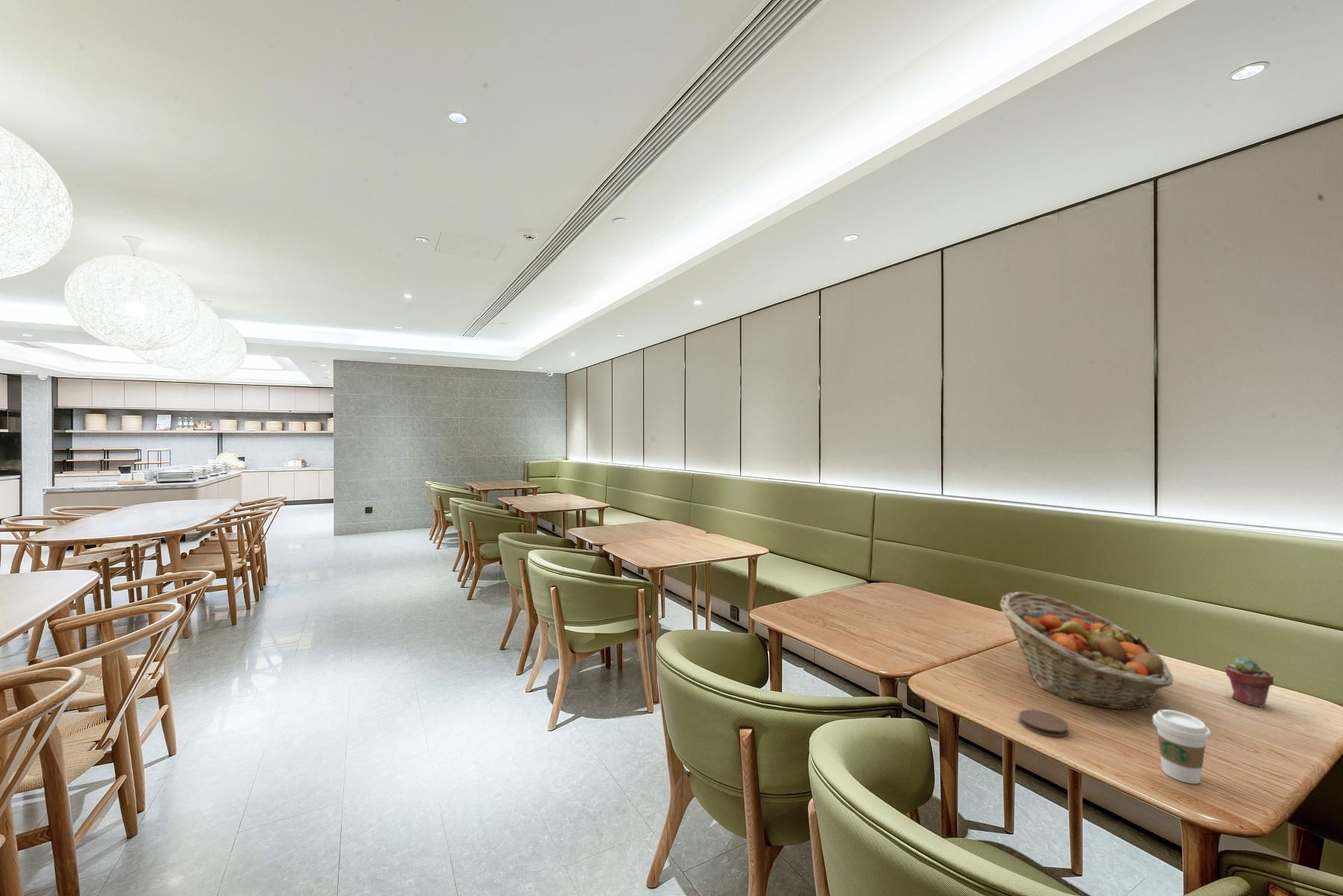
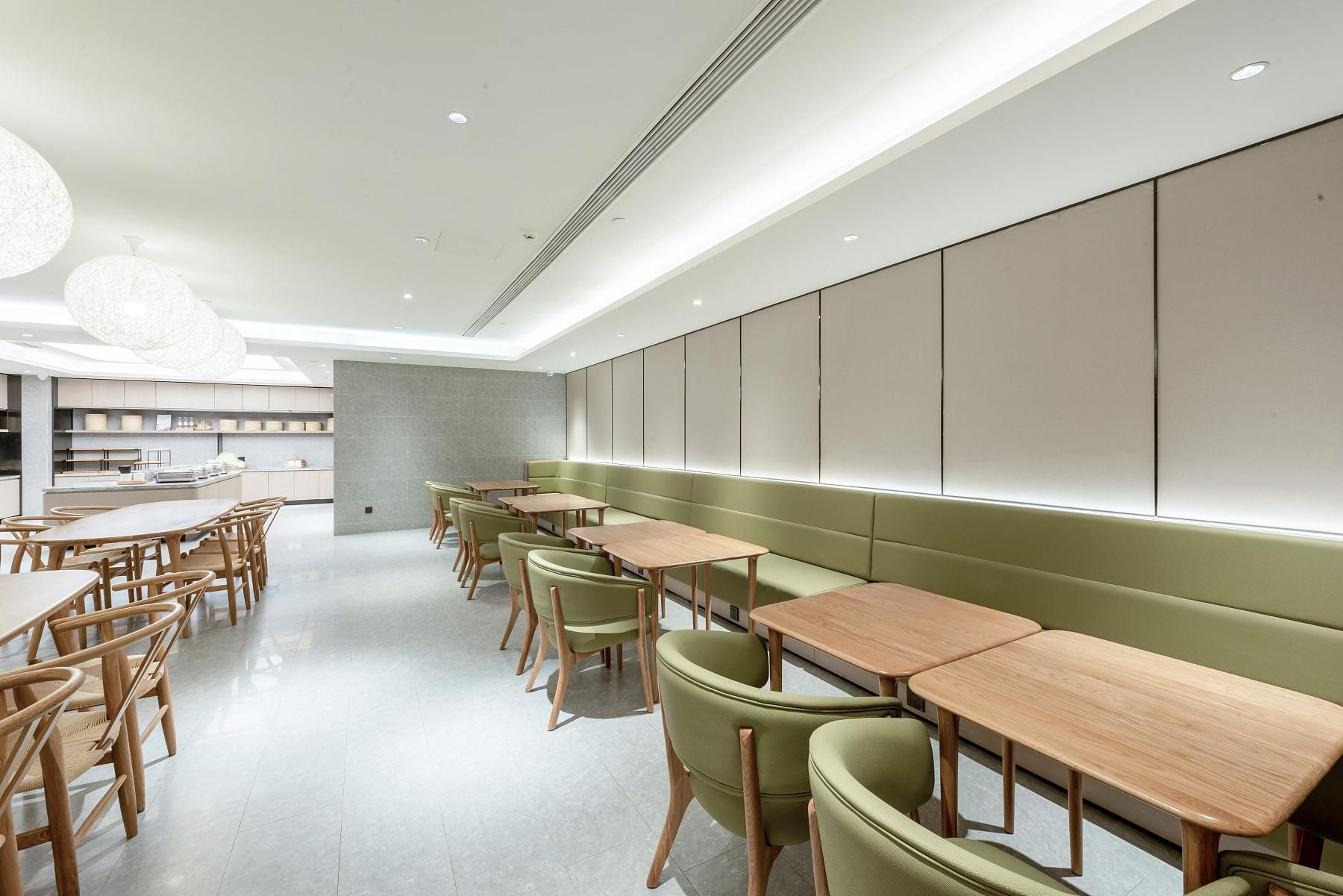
- fruit basket (1079, 645)
- coffee cup (1180, 746)
- coaster (1043, 722)
- potted succulent (1248, 679)
